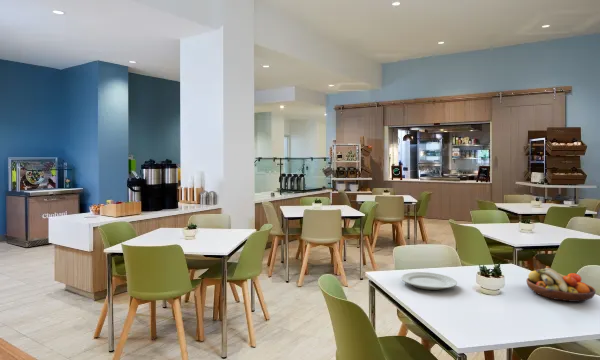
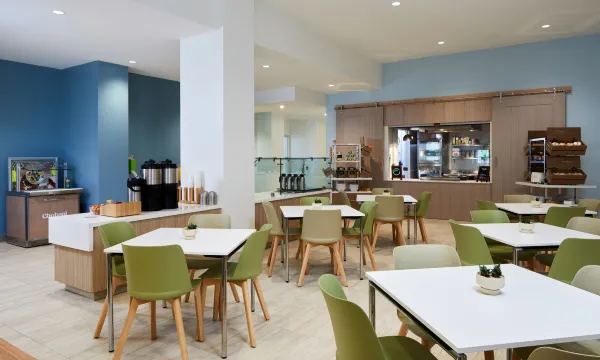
- chinaware (428, 281)
- fruit bowl (559, 282)
